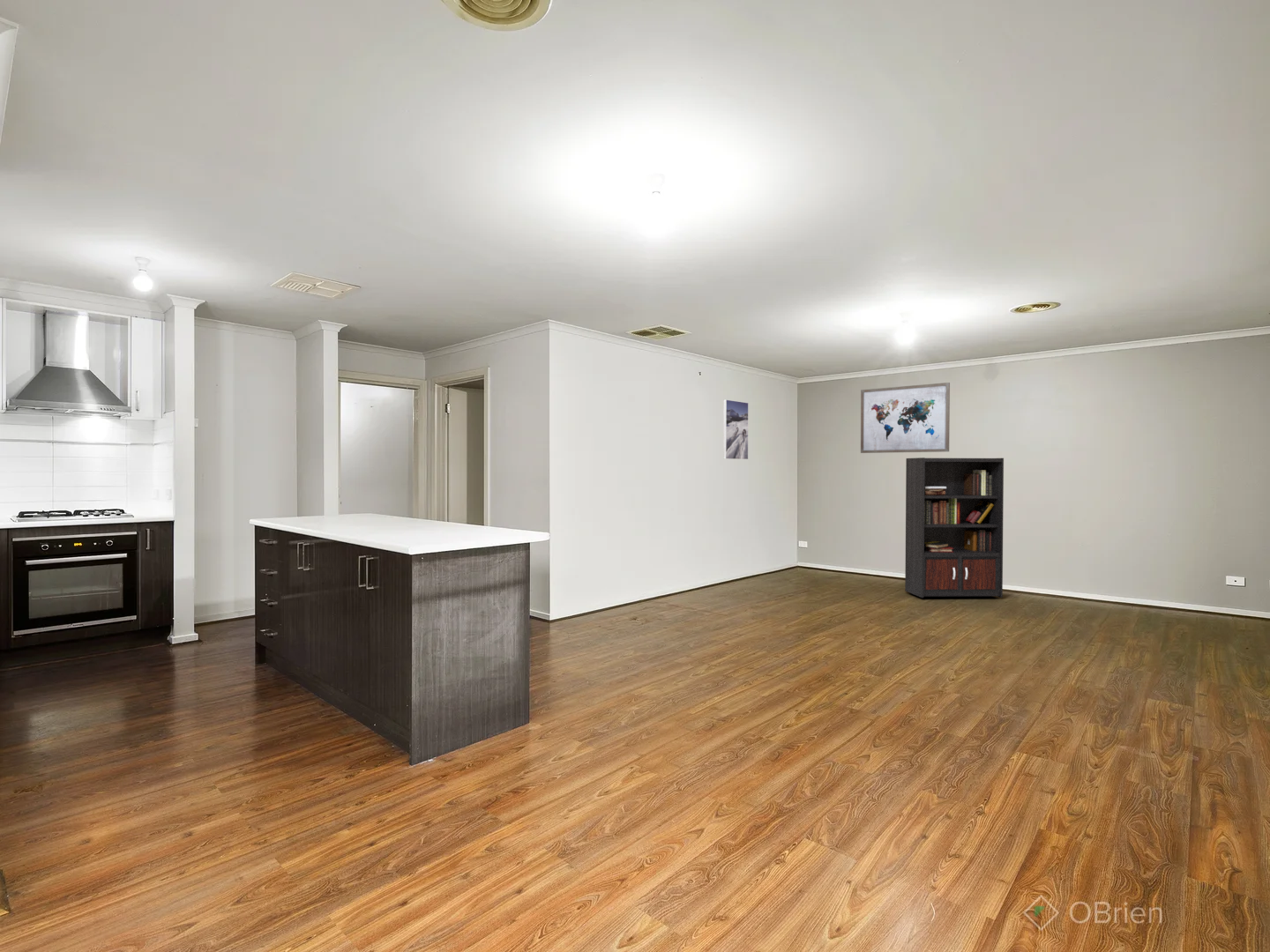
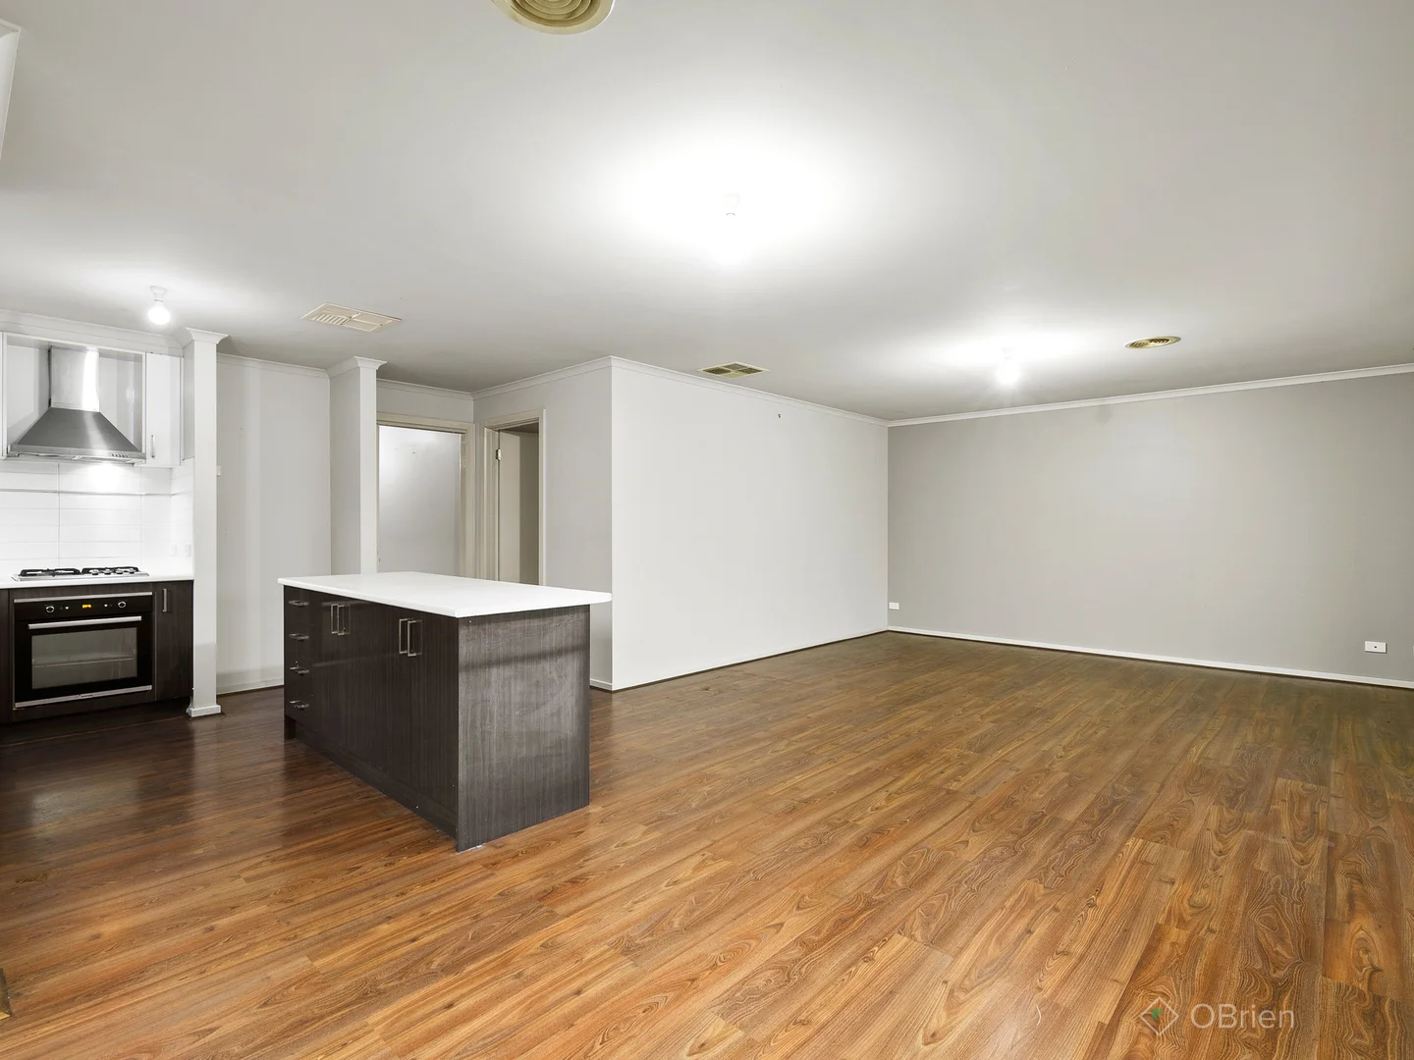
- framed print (736, 430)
- wall art (903, 419)
- bookcase (958, 525)
